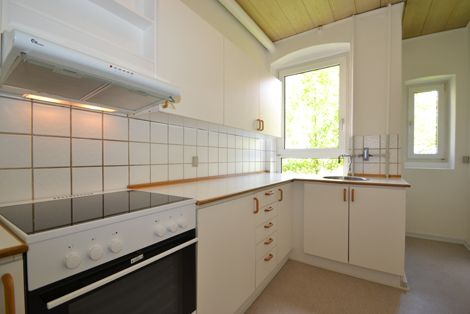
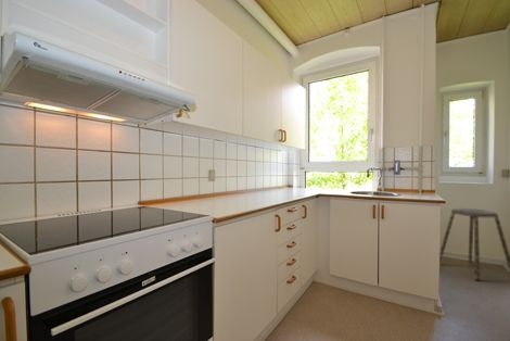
+ stool (474, 240)
